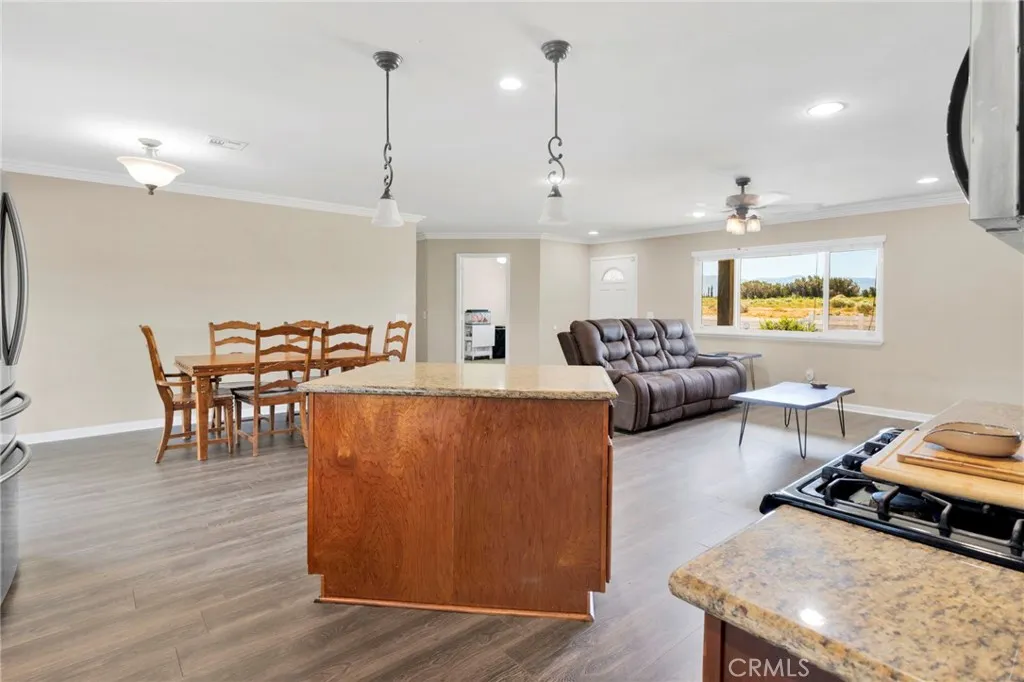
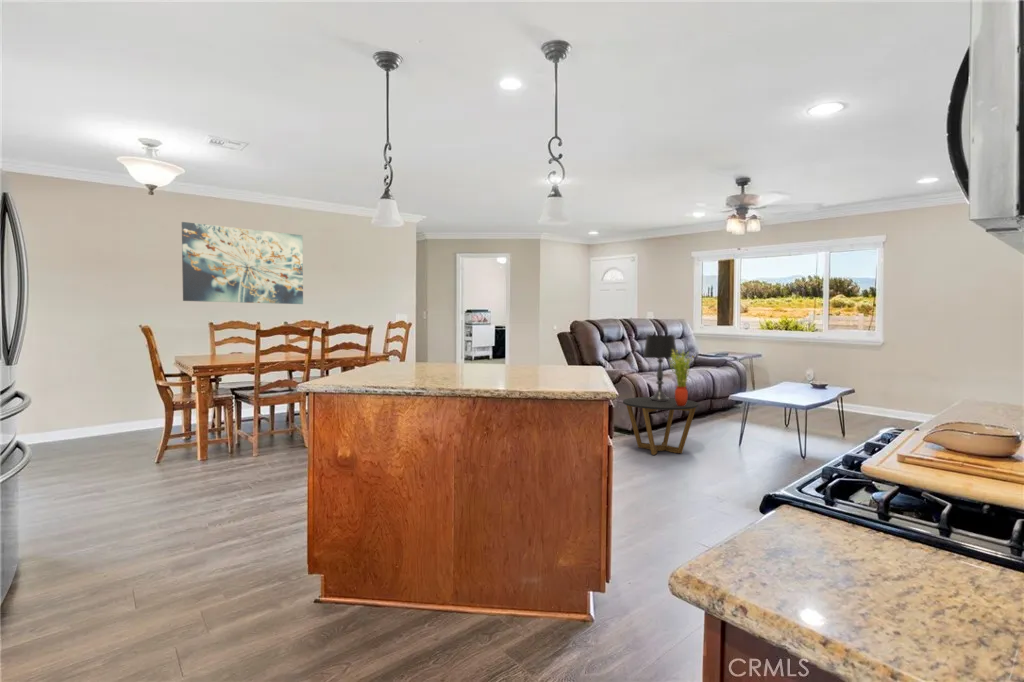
+ potted plant (680, 377)
+ wall art (246, 265)
+ side table (666, 426)
+ table lamp (660, 367)
